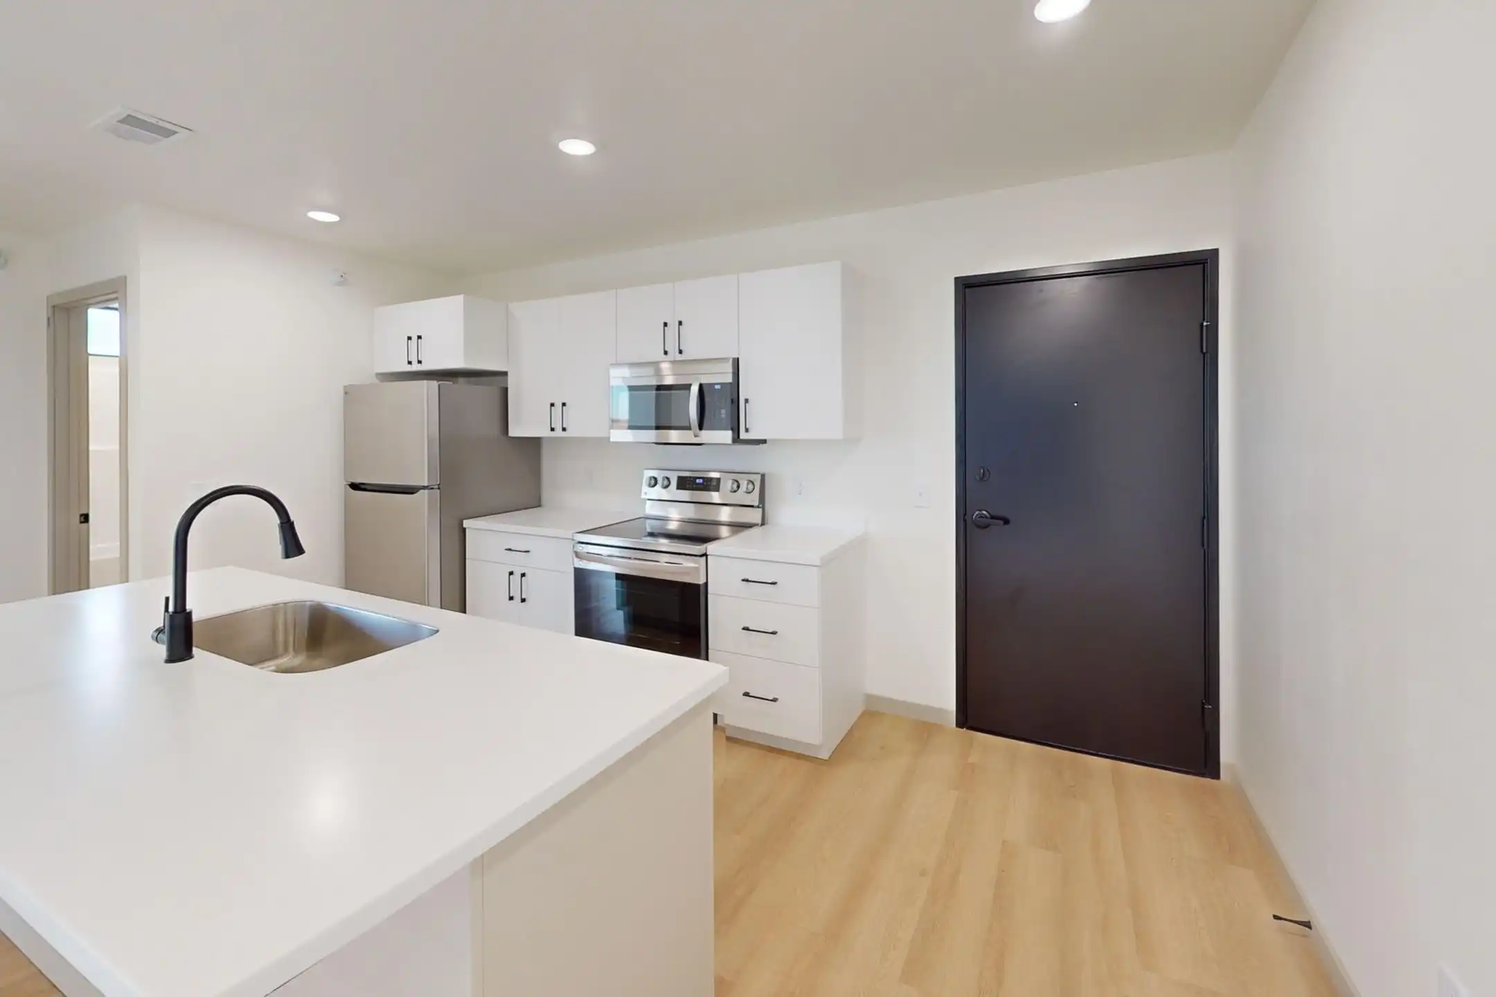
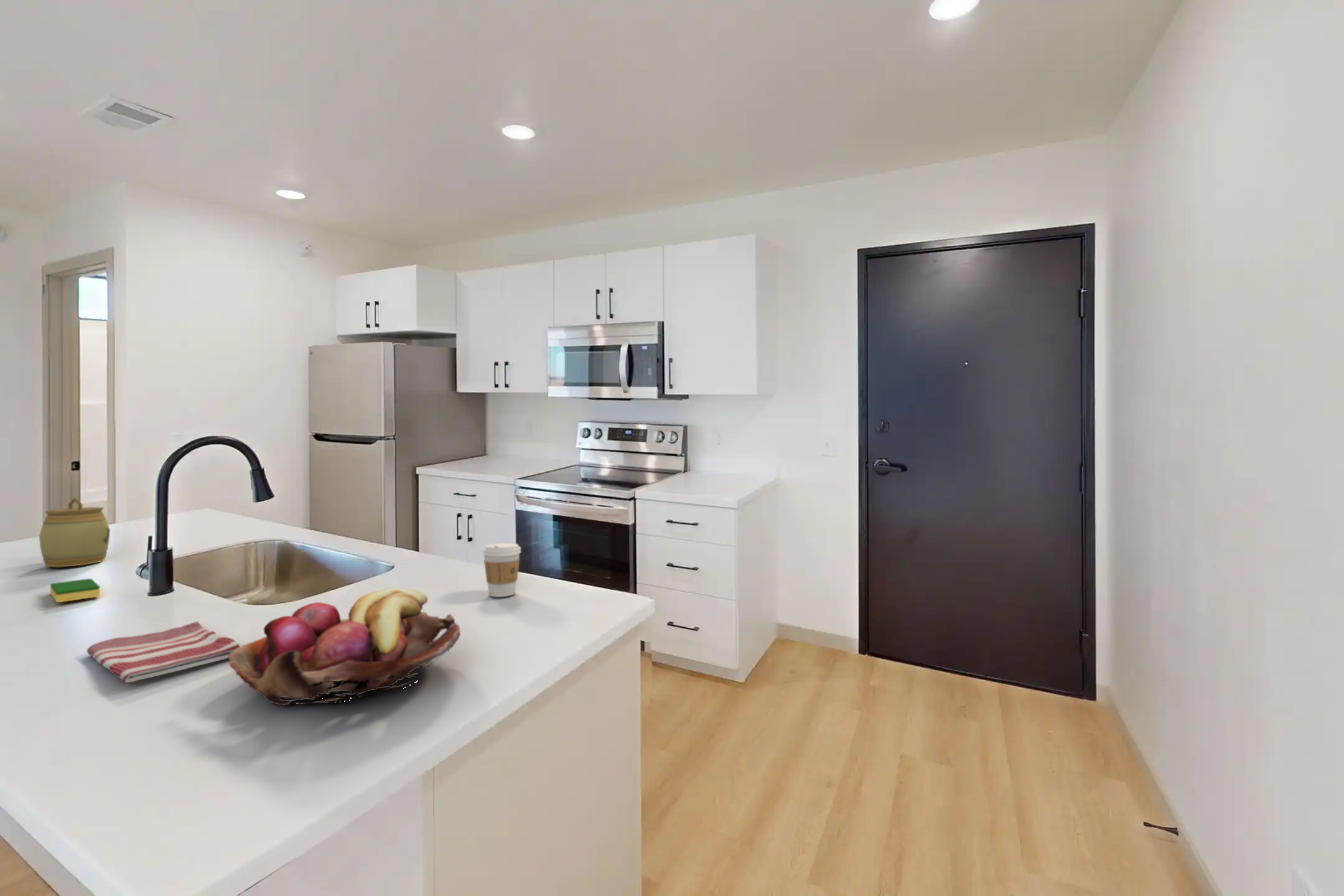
+ dish towel (165, 648)
+ jar (75, 530)
+ coffee cup (502, 568)
+ fruit basket (355, 638)
+ dish sponge (75, 590)
